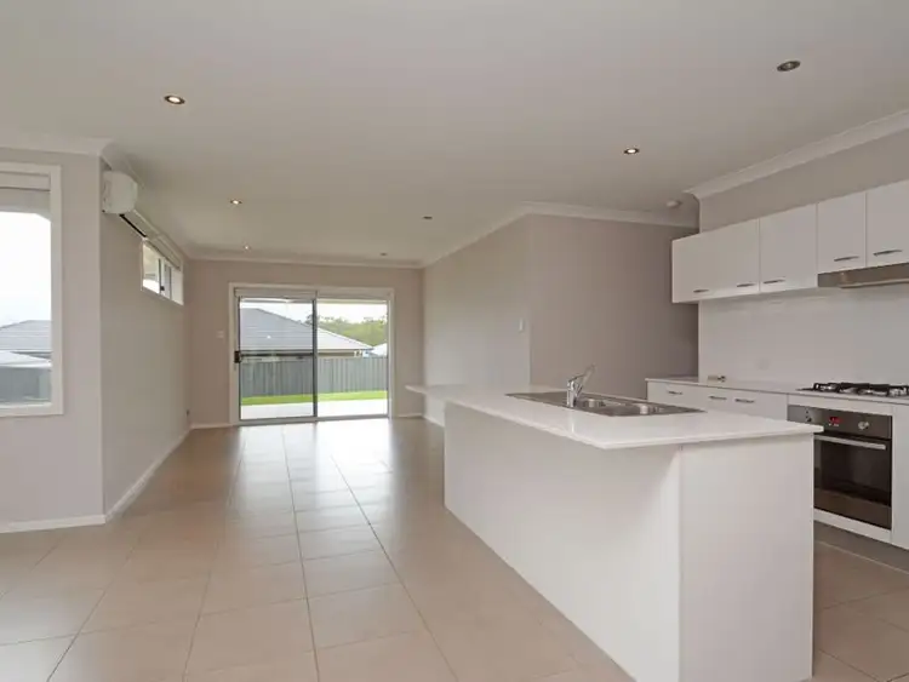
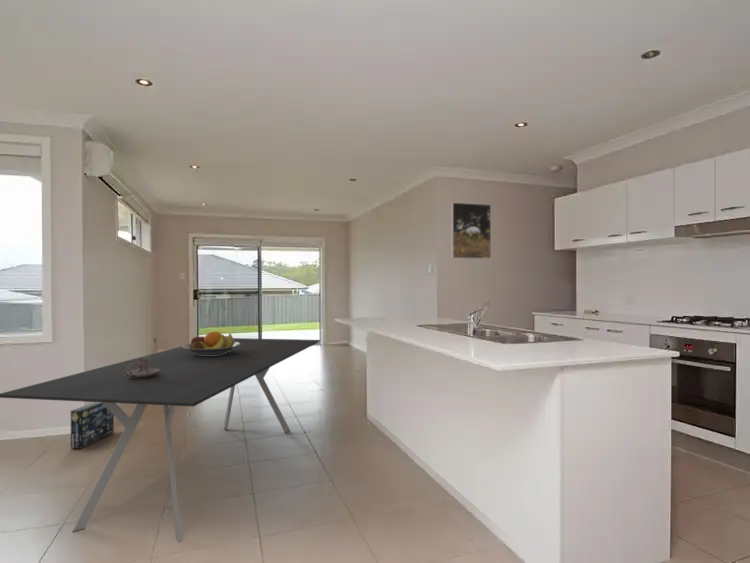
+ fruit bowl (211, 342)
+ candle holder (140, 367)
+ box (93, 422)
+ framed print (471, 231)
+ dining table (201, 402)
